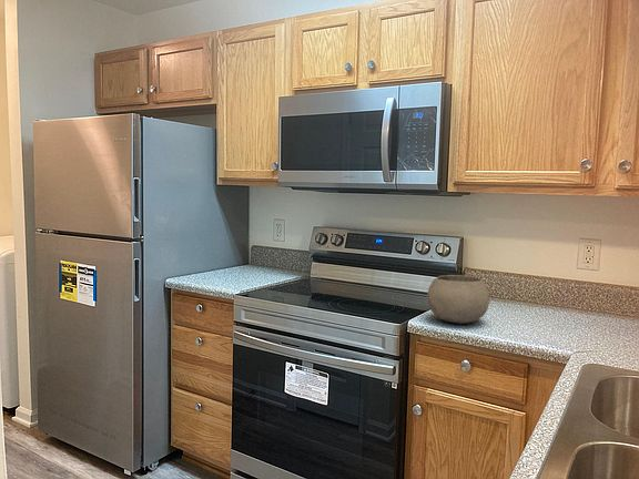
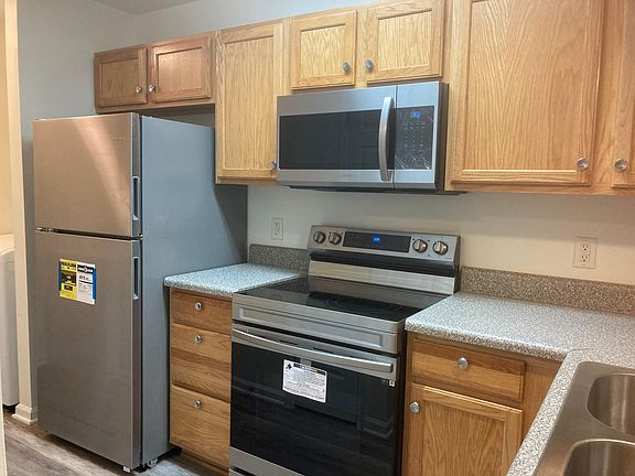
- bowl (457, 299)
